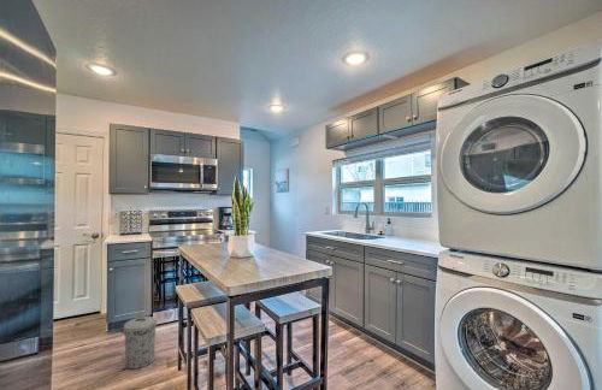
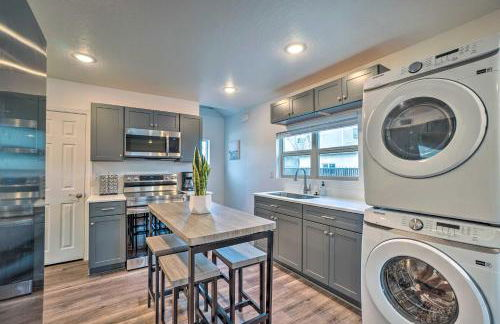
- trash can (140, 339)
